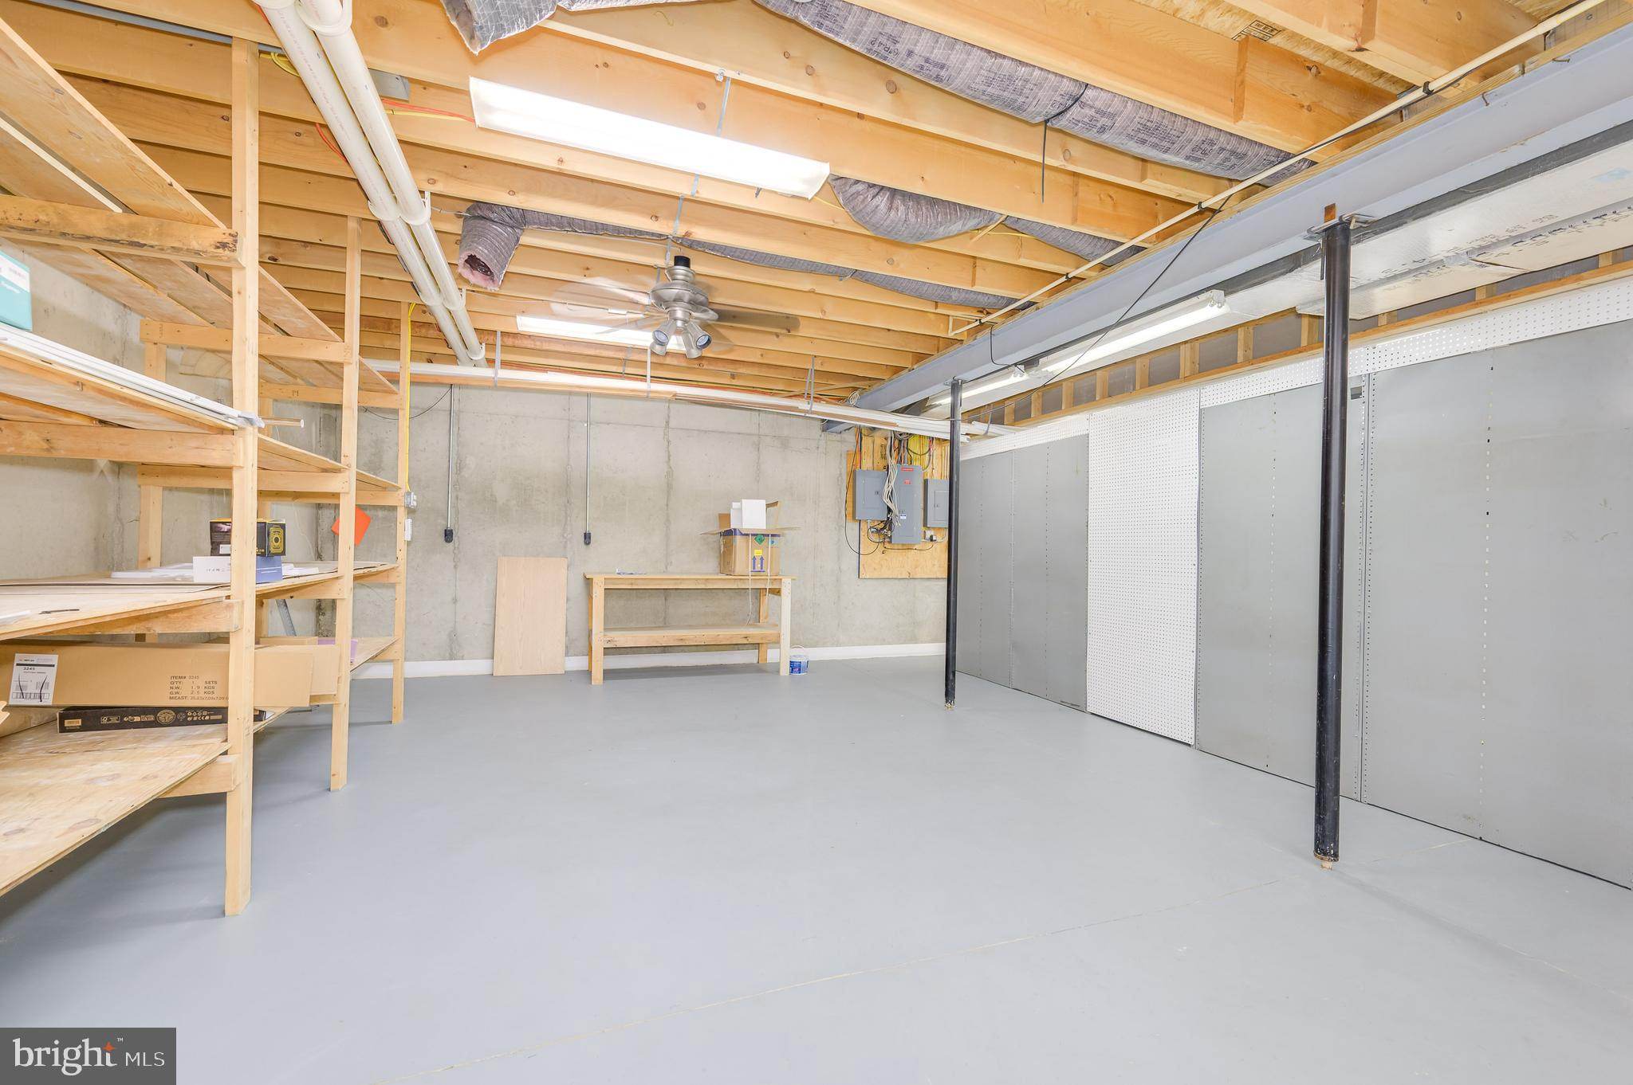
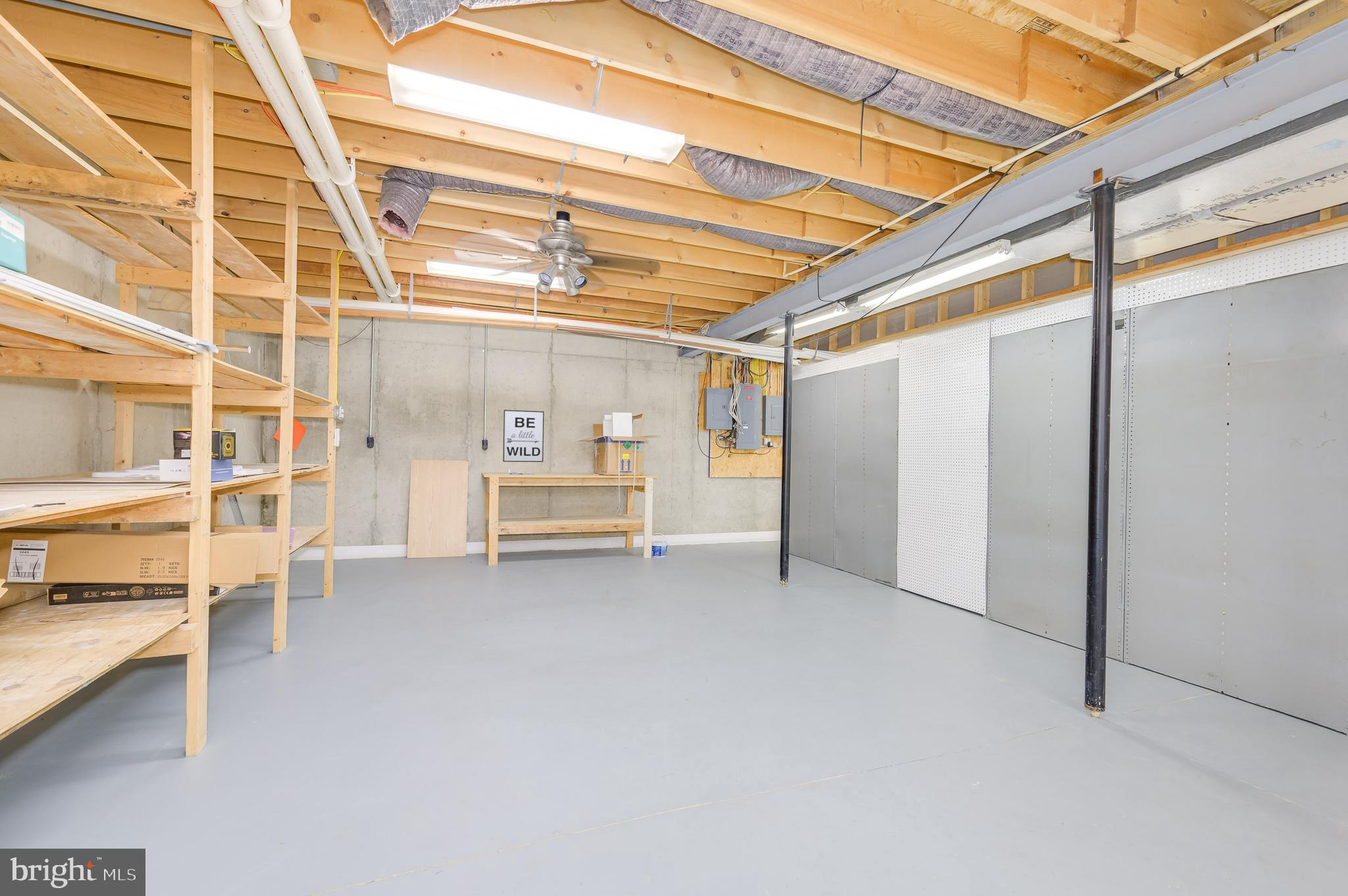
+ wall art (523, 436)
